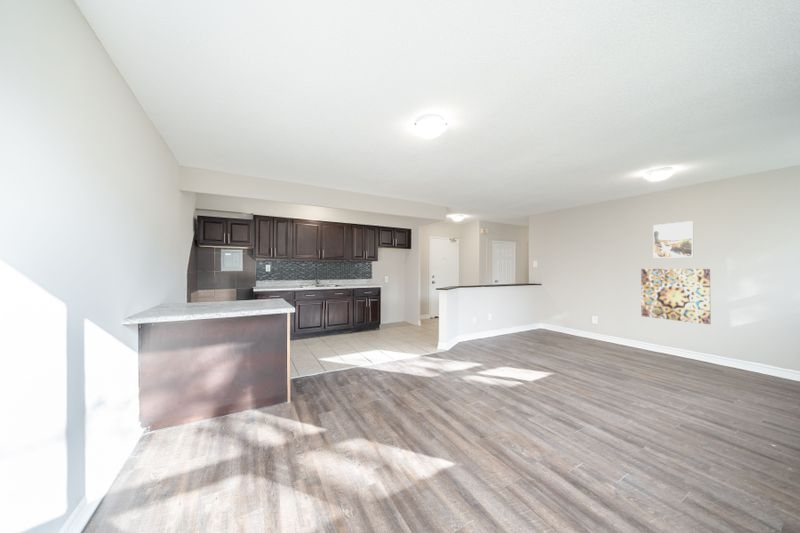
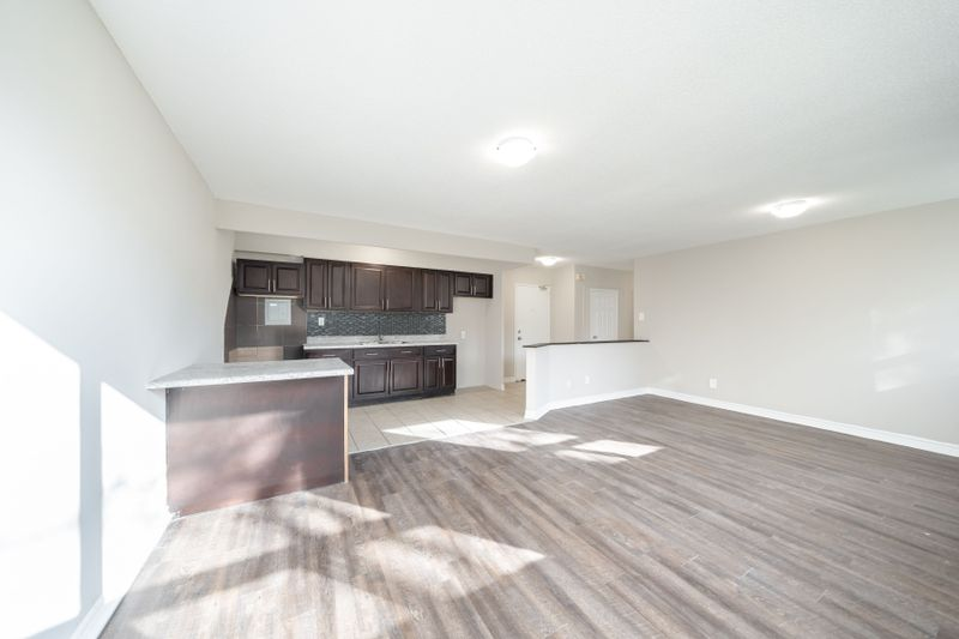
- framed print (672, 240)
- wall art (673, 294)
